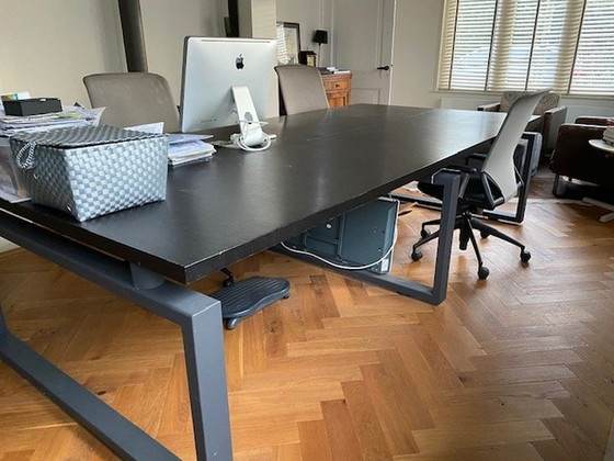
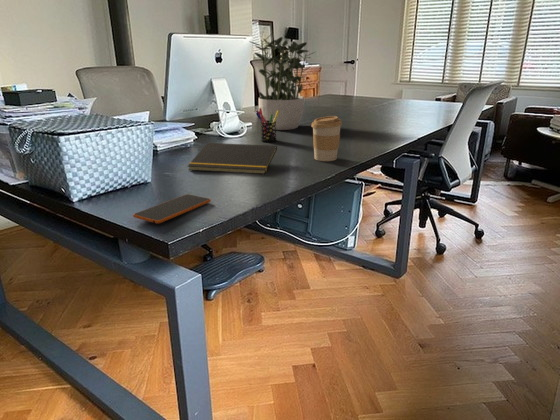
+ pen holder (268, 124)
+ potted plant (282, 81)
+ notepad (234, 157)
+ coffee cup (326, 138)
+ smartphone (173, 207)
